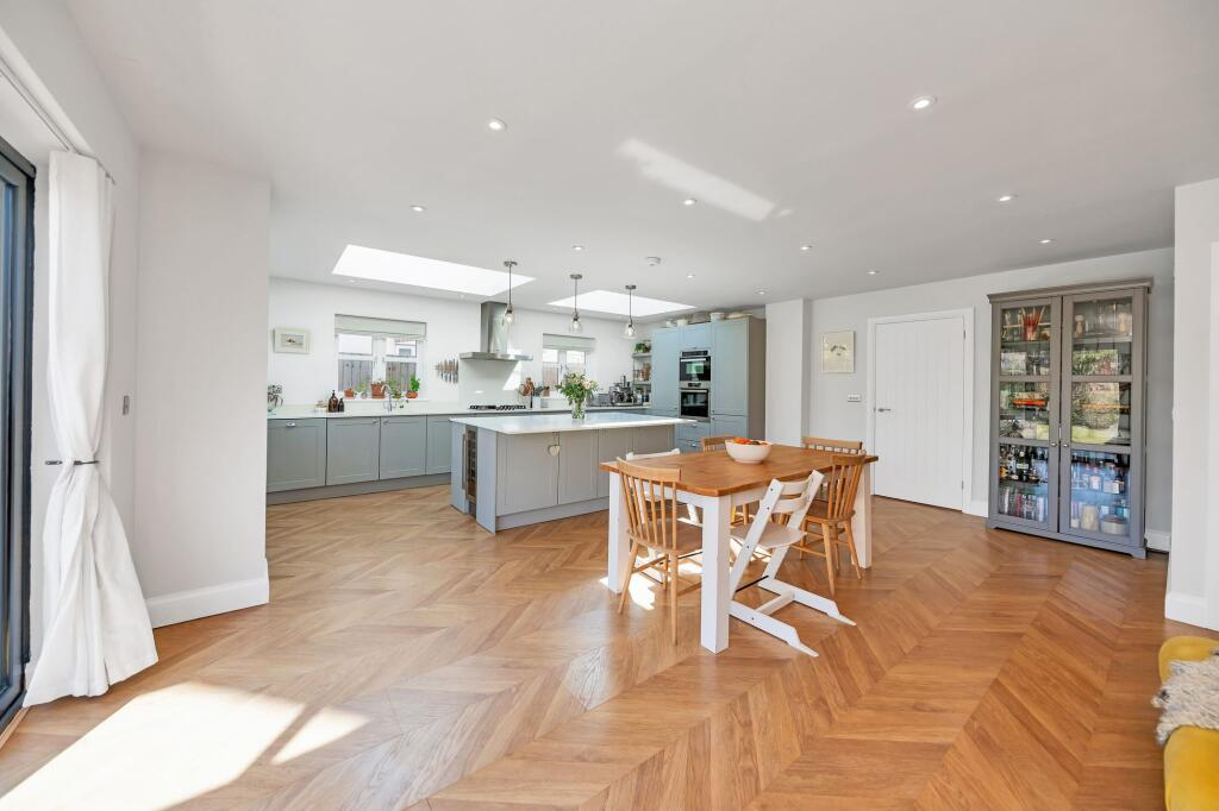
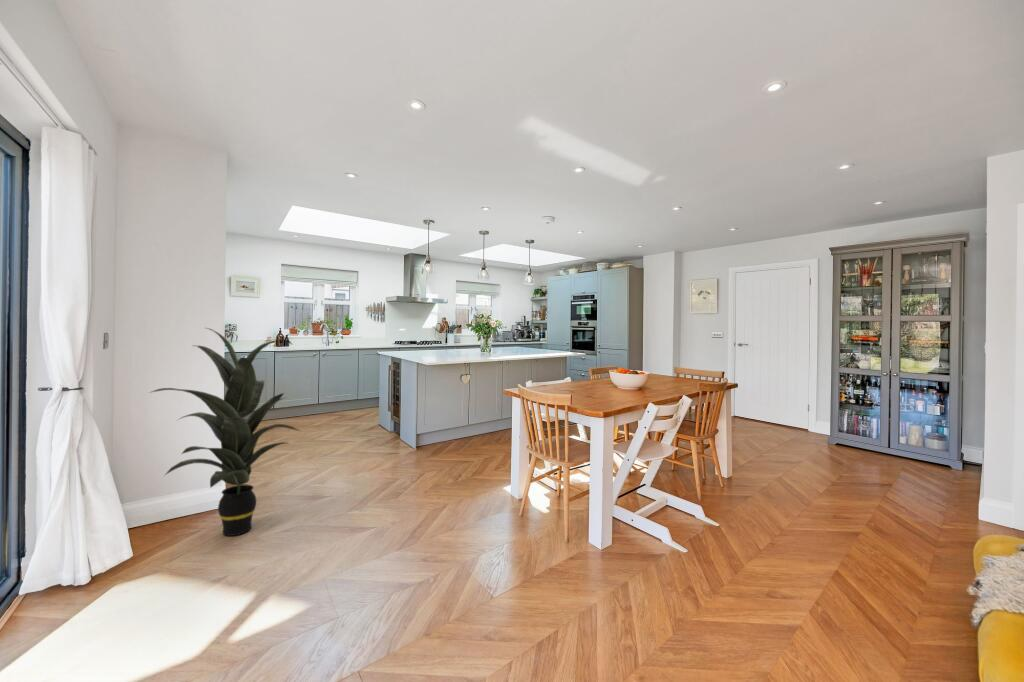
+ indoor plant (229, 429)
